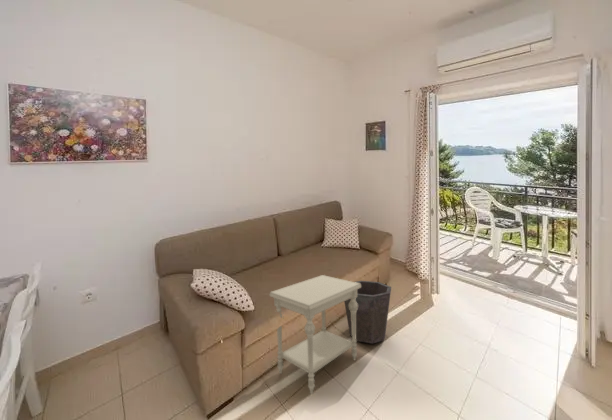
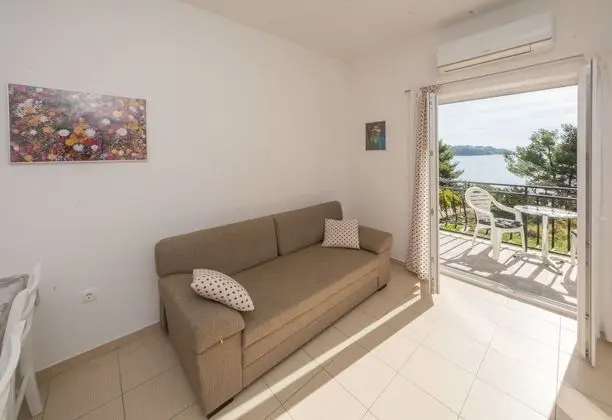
- waste bin (367, 311)
- side table (314, 327)
